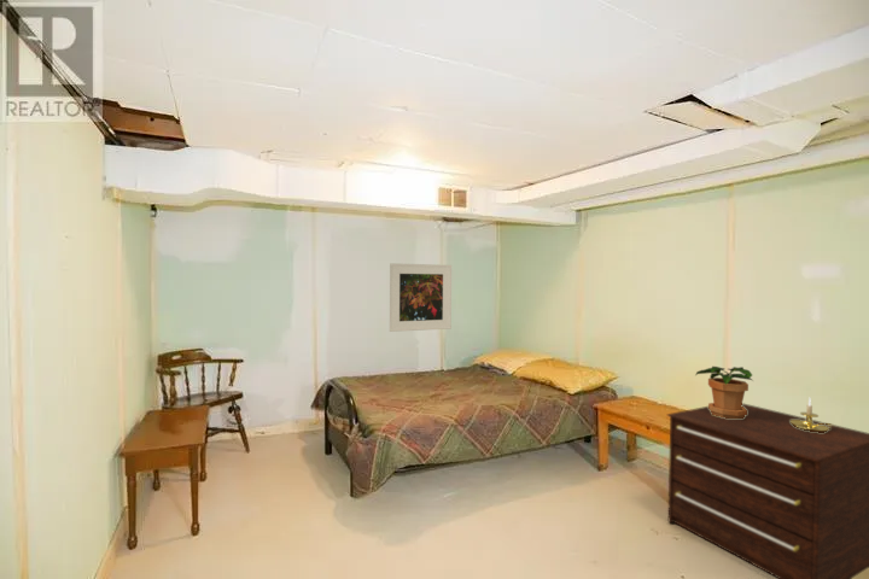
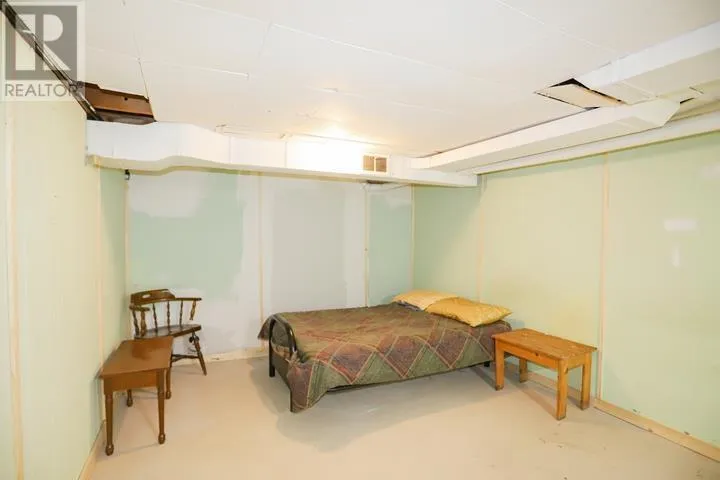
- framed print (421, 297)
- potted plant (723, 388)
- dresser (765, 482)
- candle holder (811, 413)
